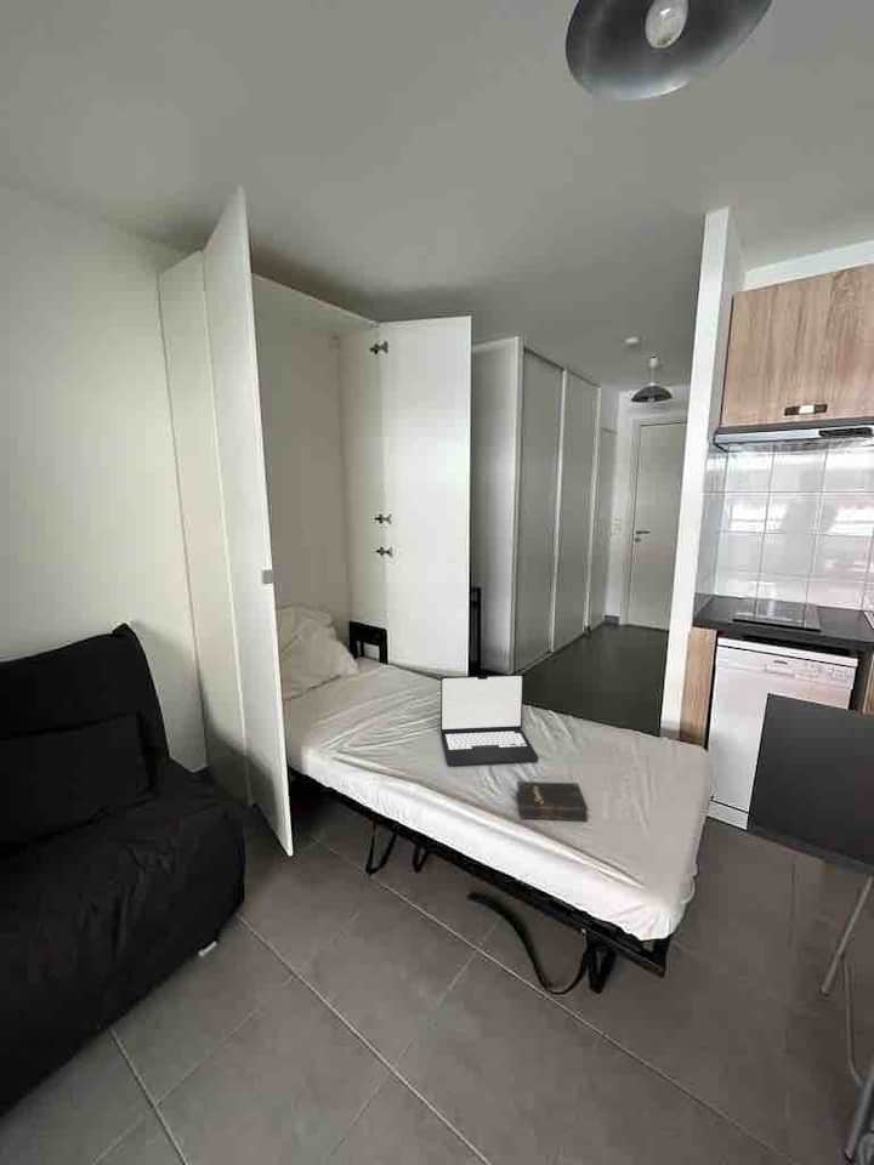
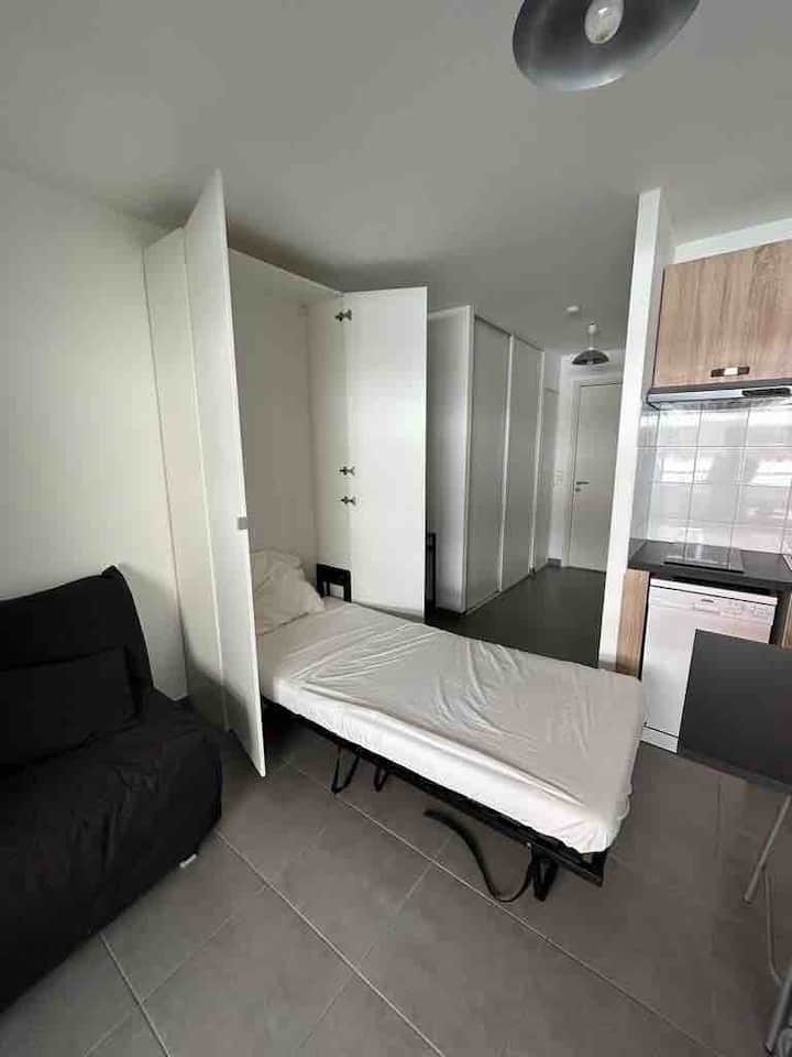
- hardback book (550, 800)
- laptop (487, 717)
